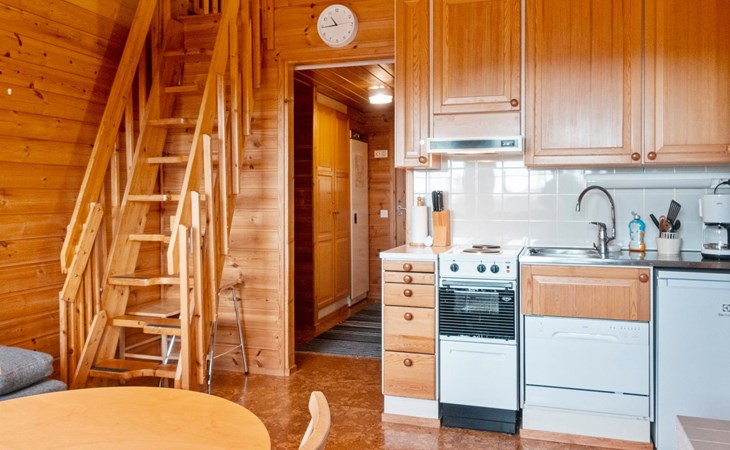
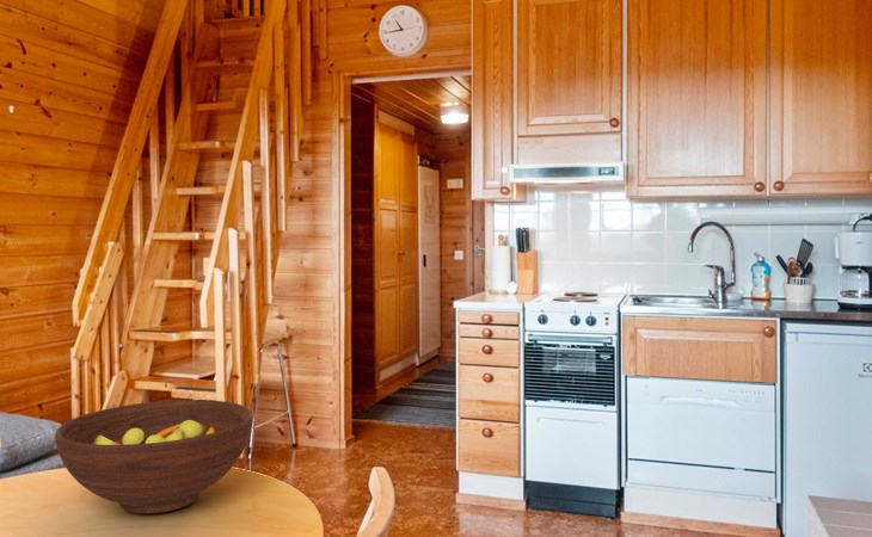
+ fruit bowl (159, 461)
